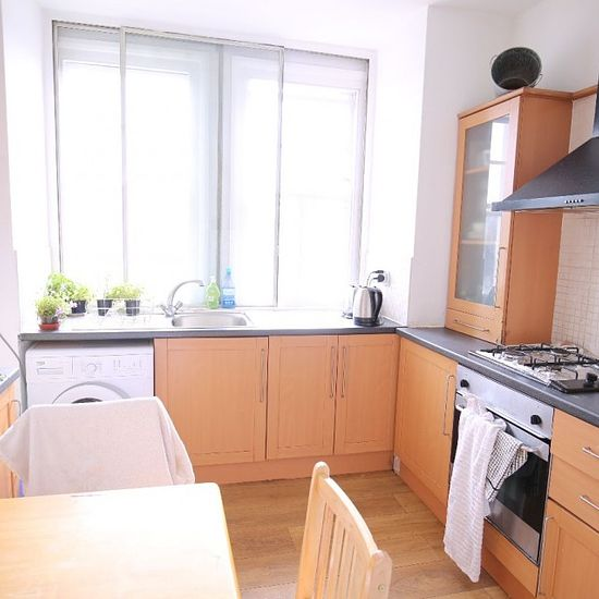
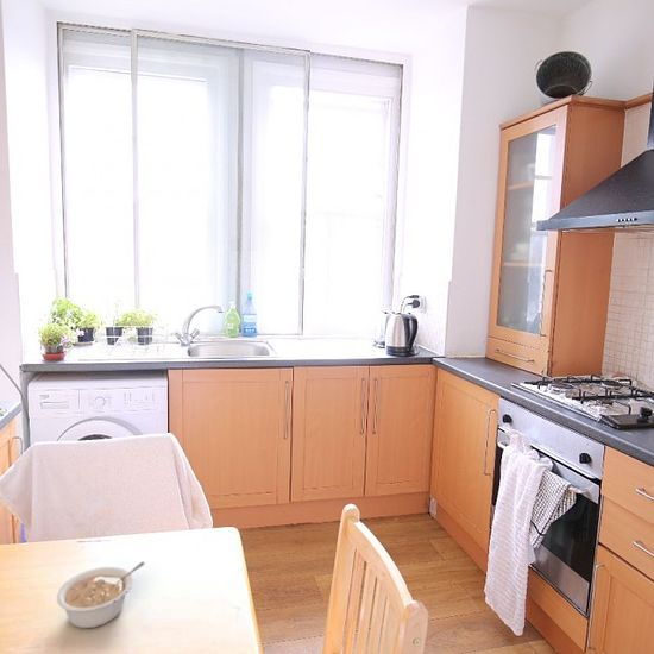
+ legume (98, 595)
